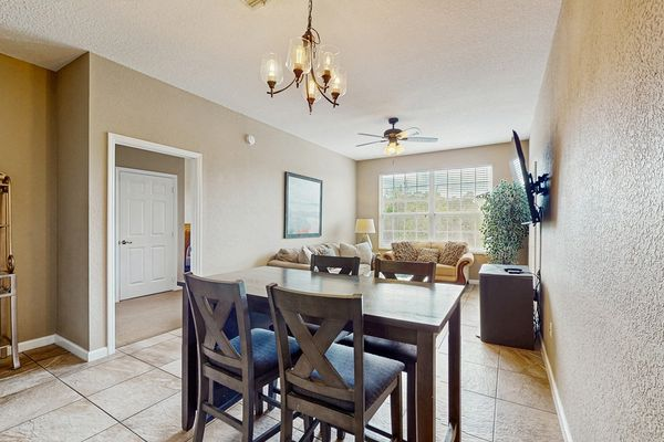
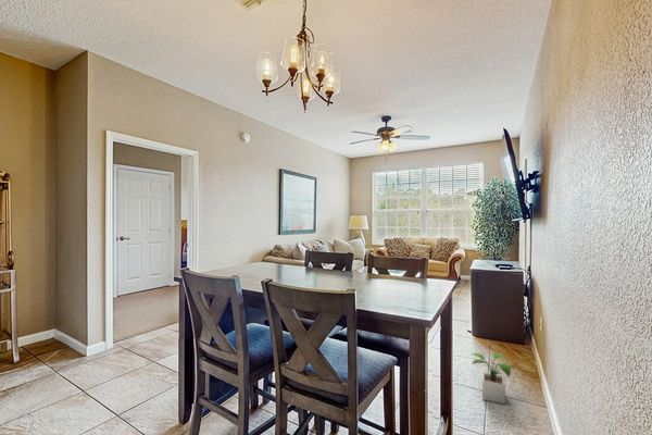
+ potted plant (492, 376)
